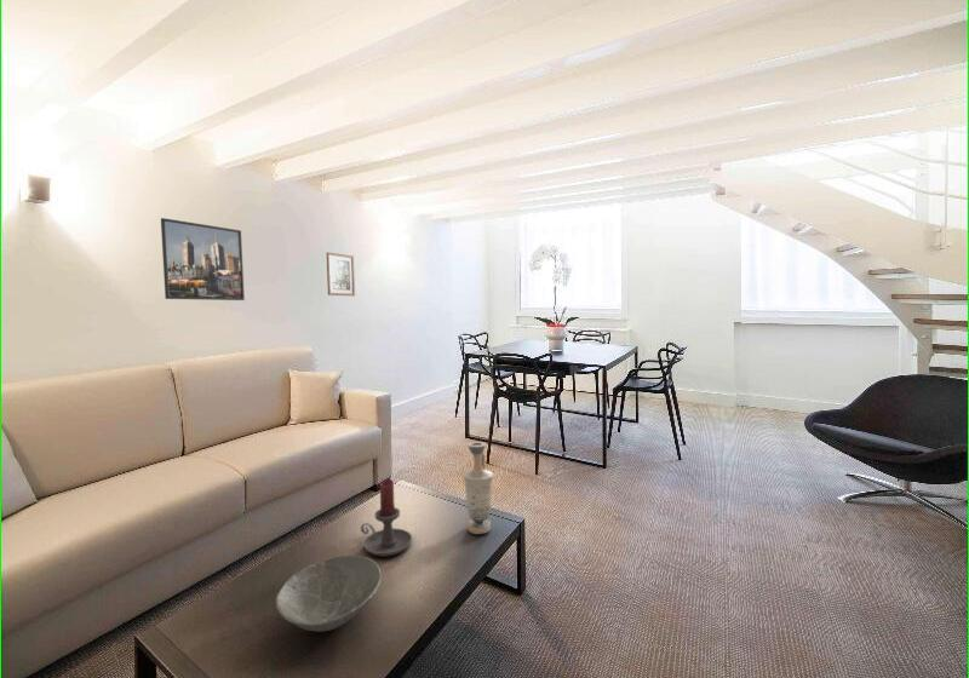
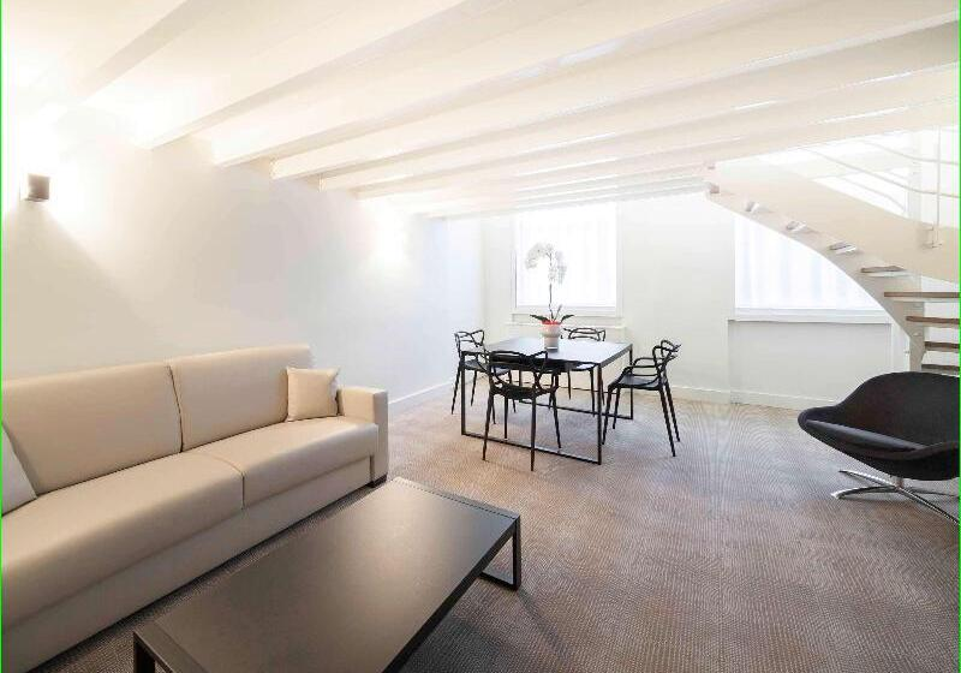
- vase (477, 487)
- wall art (340, 275)
- candle holder (382, 511)
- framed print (205, 262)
- bowl (329, 599)
